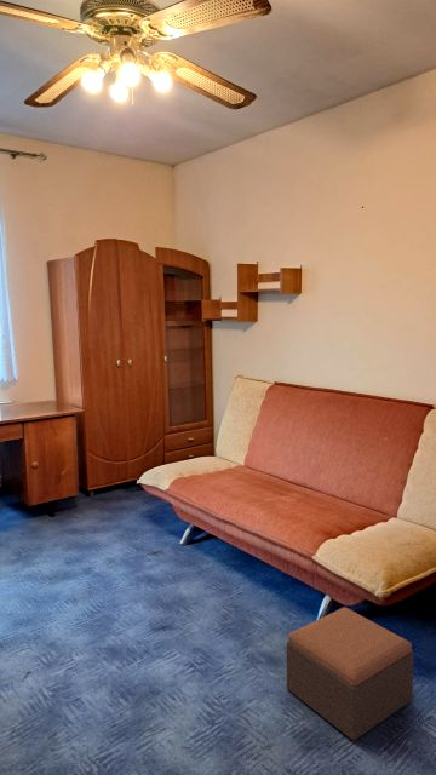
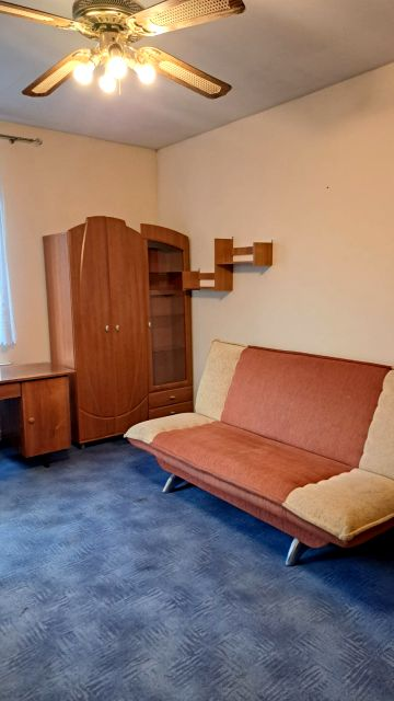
- footstool (348, 664)
